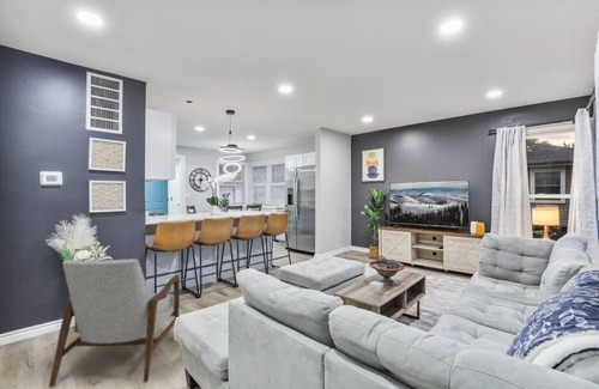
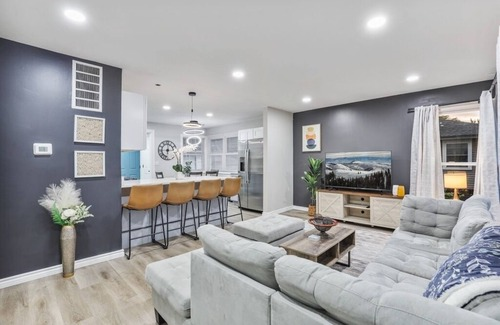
- armchair (122, 304)
